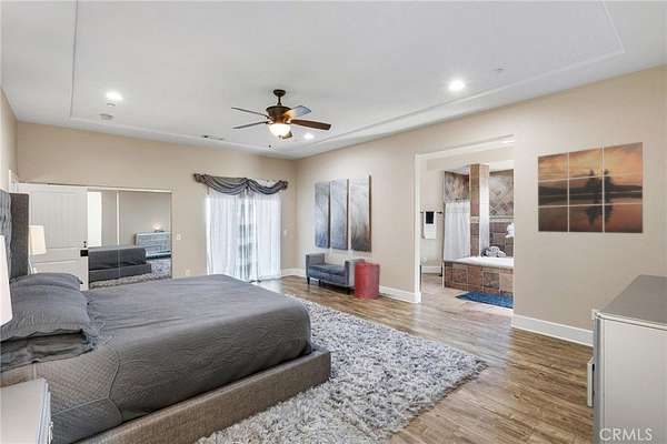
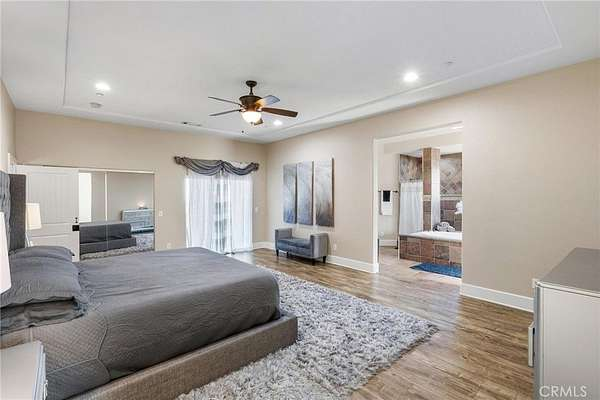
- laundry hamper (367, 279)
- wall art (585, 191)
